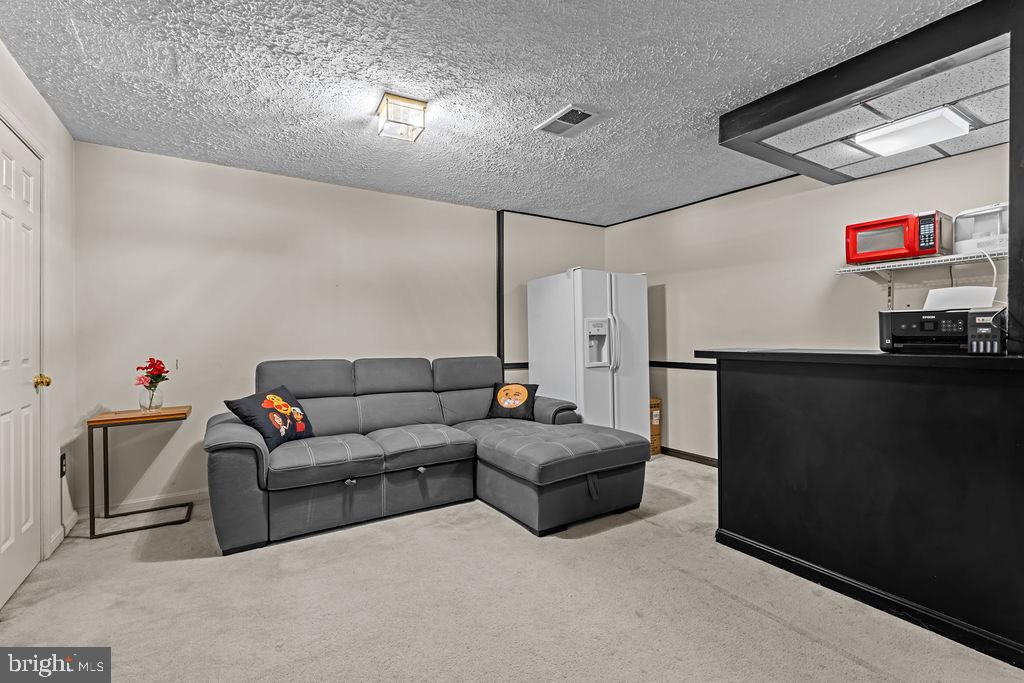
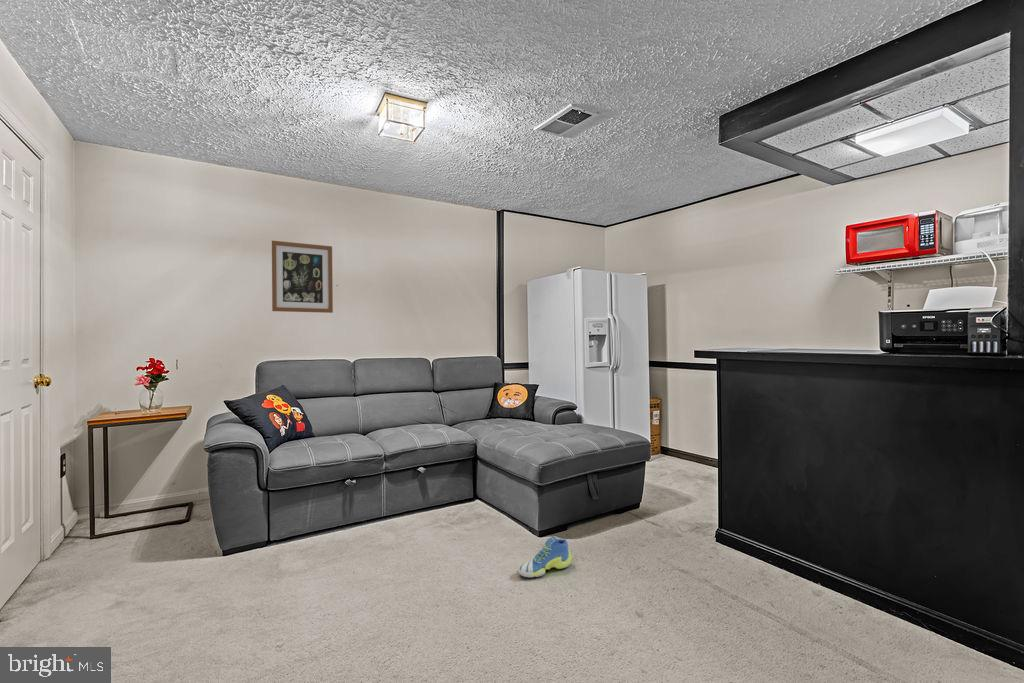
+ sneaker (544, 554)
+ wall art (303, 277)
